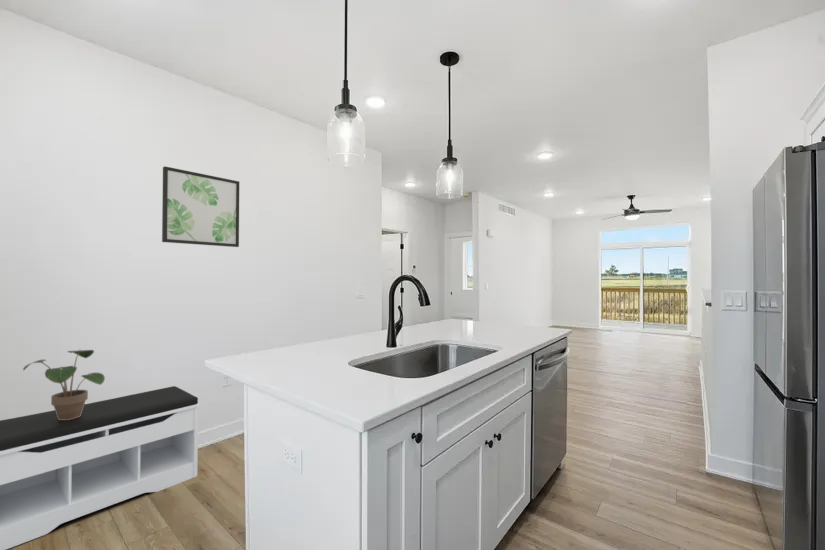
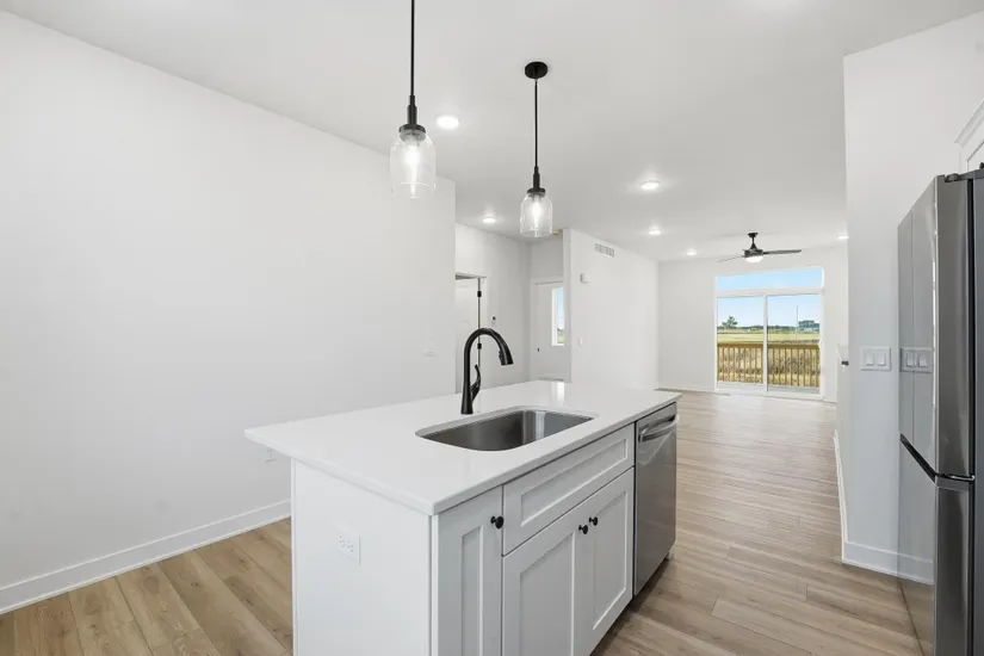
- bench (98, 453)
- potted plant (70, 386)
- wall art (203, 209)
